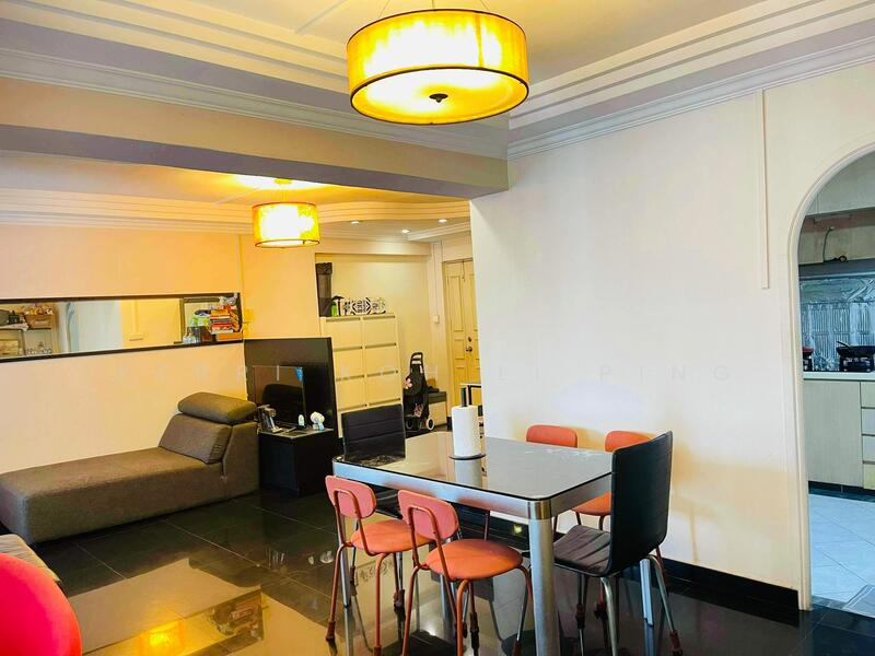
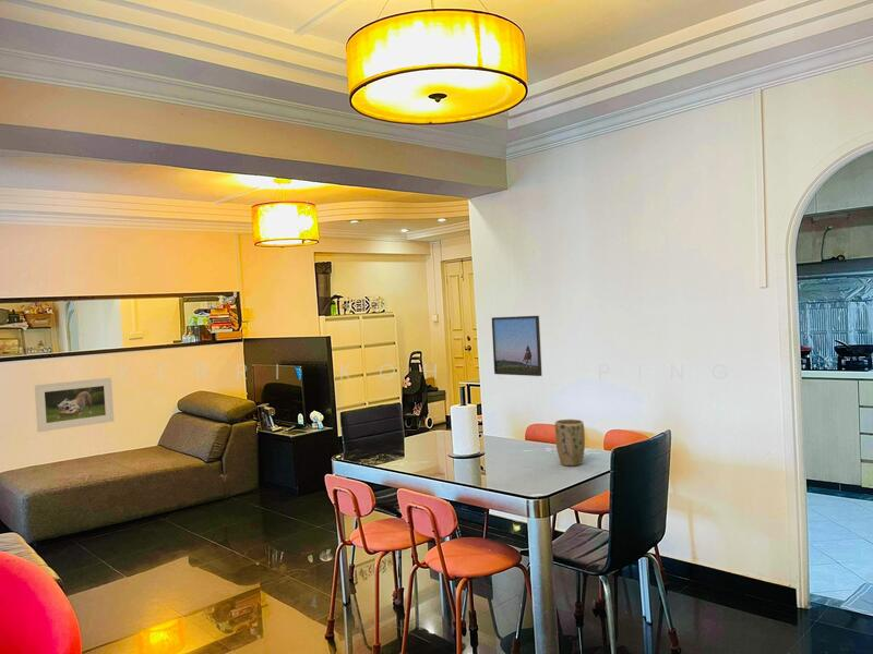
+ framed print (515, 346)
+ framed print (75, 403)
+ plant pot (570, 443)
